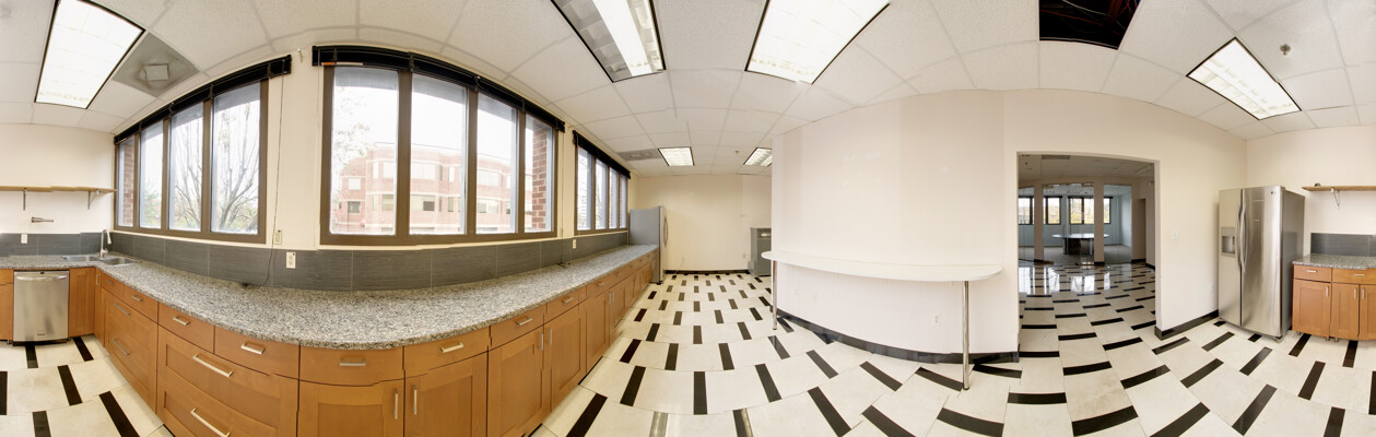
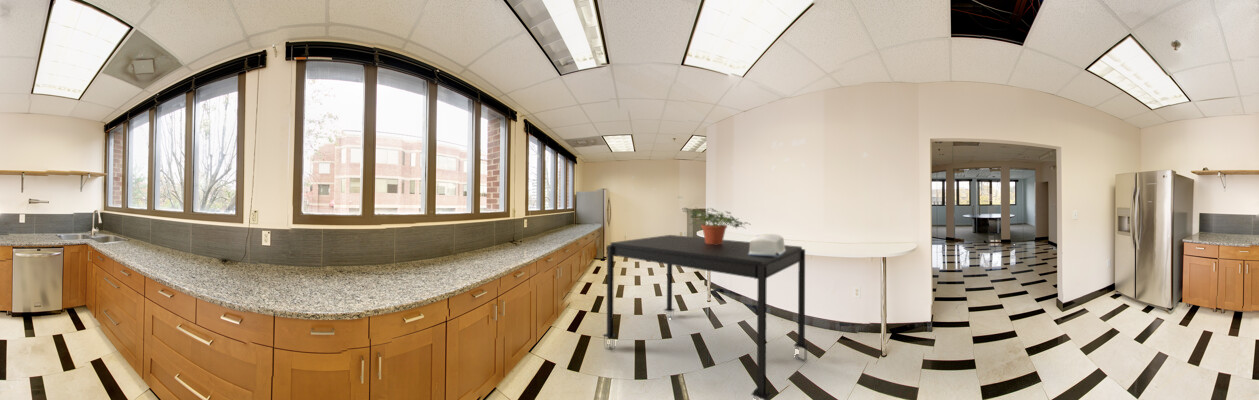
+ potted plant (715, 224)
+ dining table (706, 270)
+ tissue box (767, 243)
